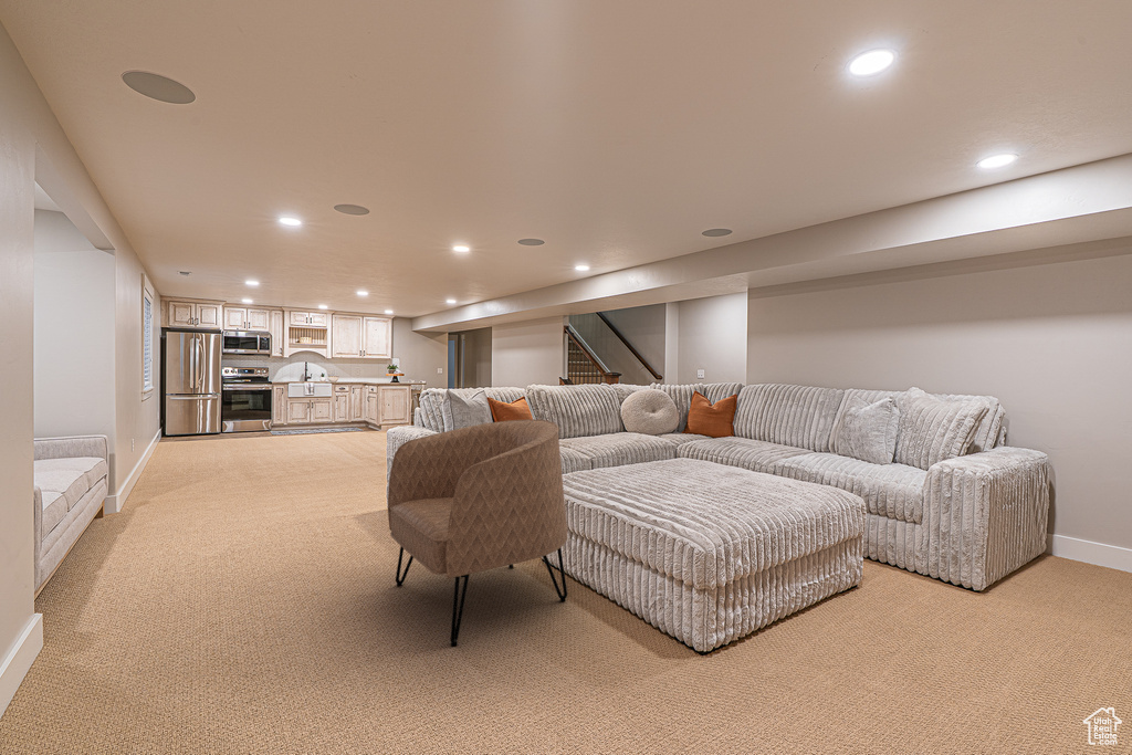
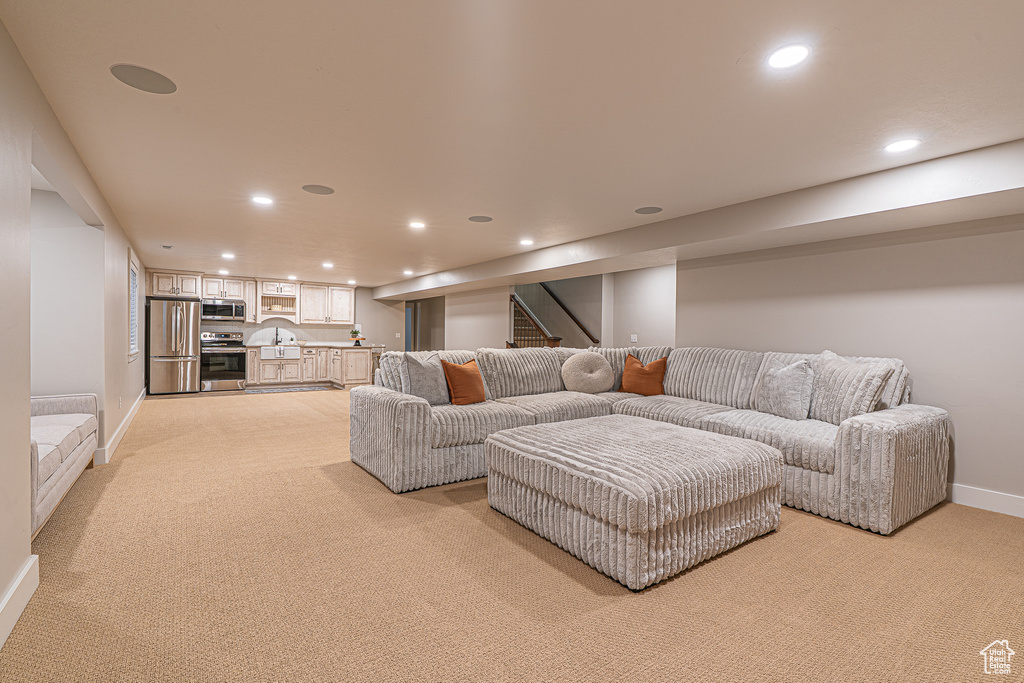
- armchair (488, 508)
